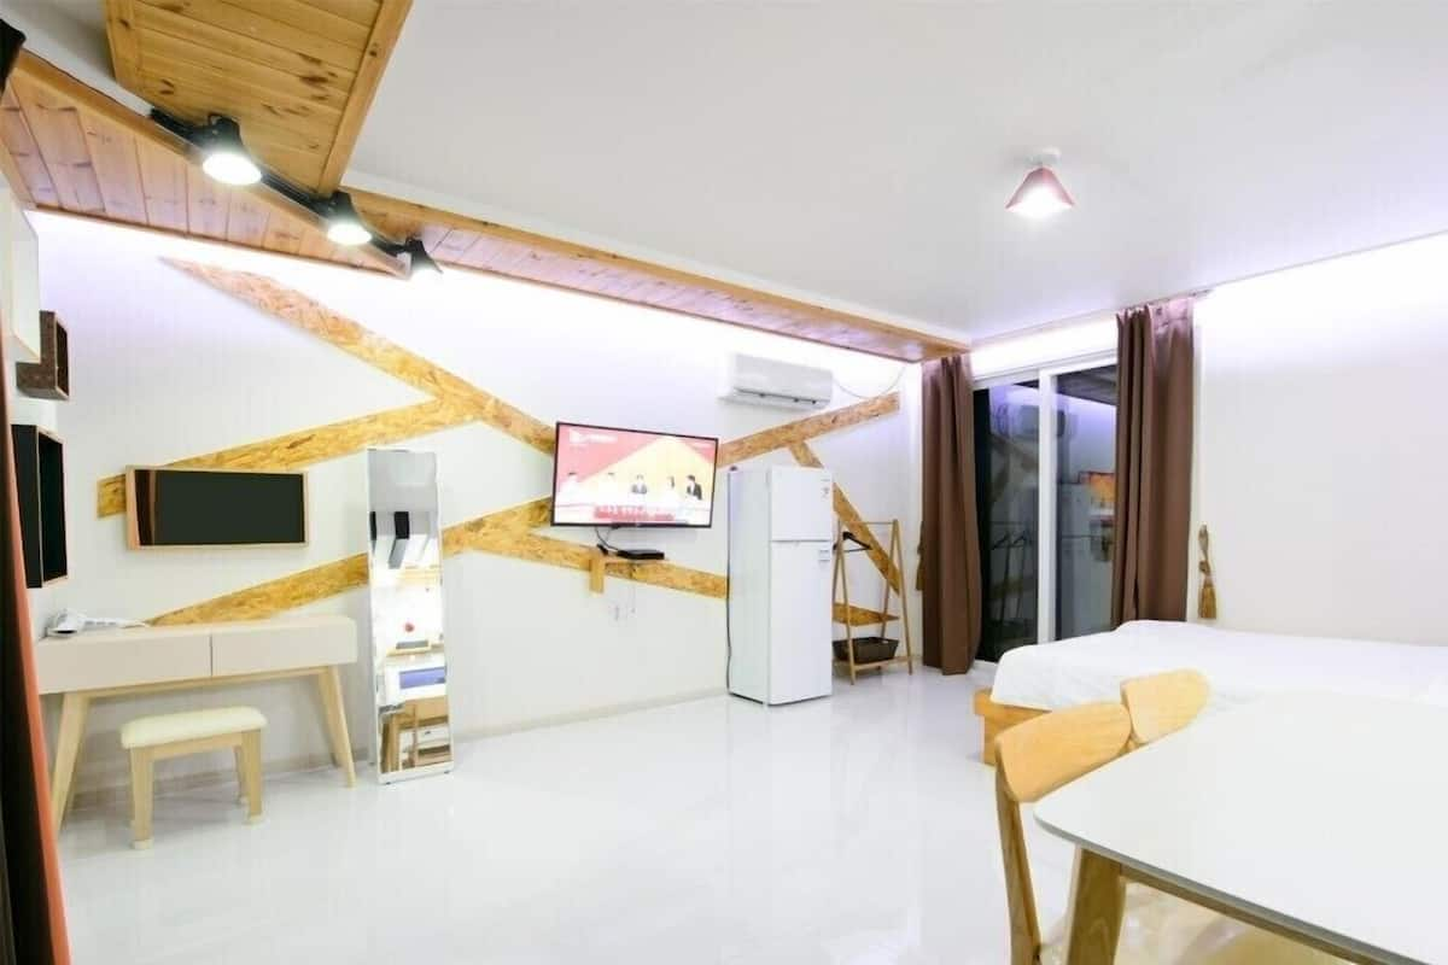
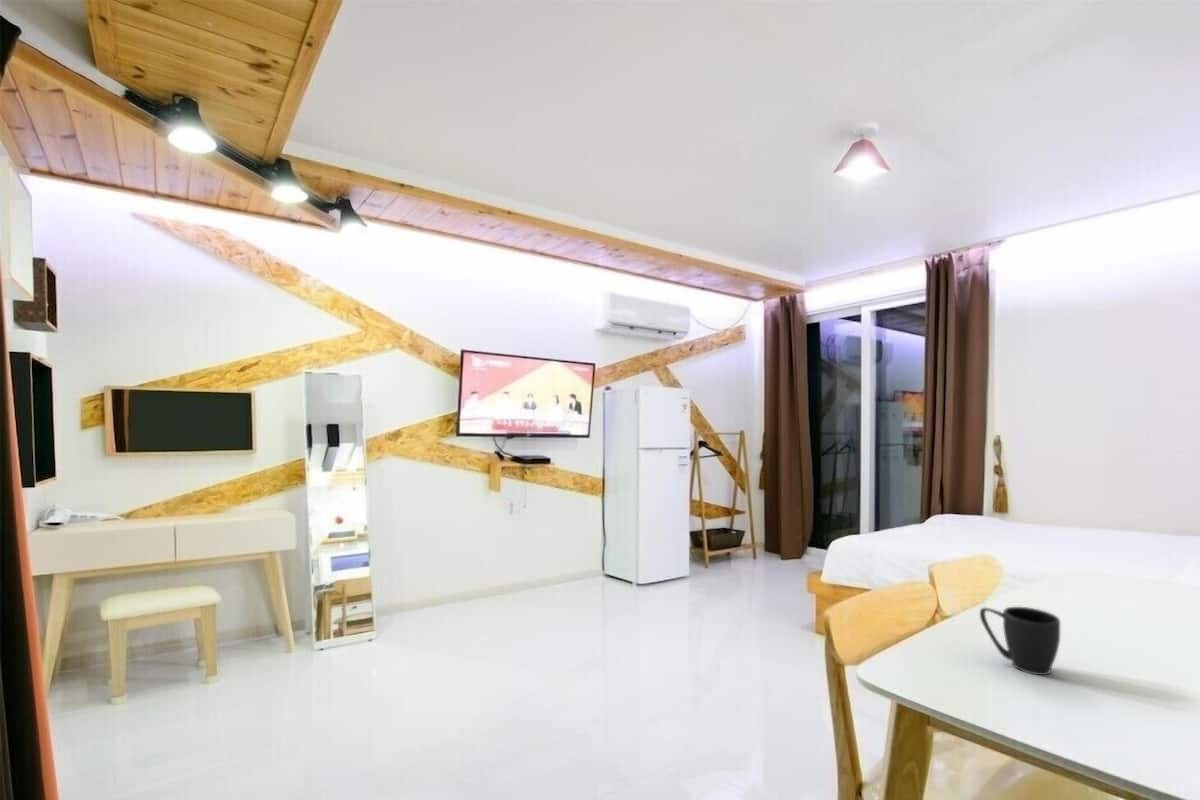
+ mug (1018, 638)
